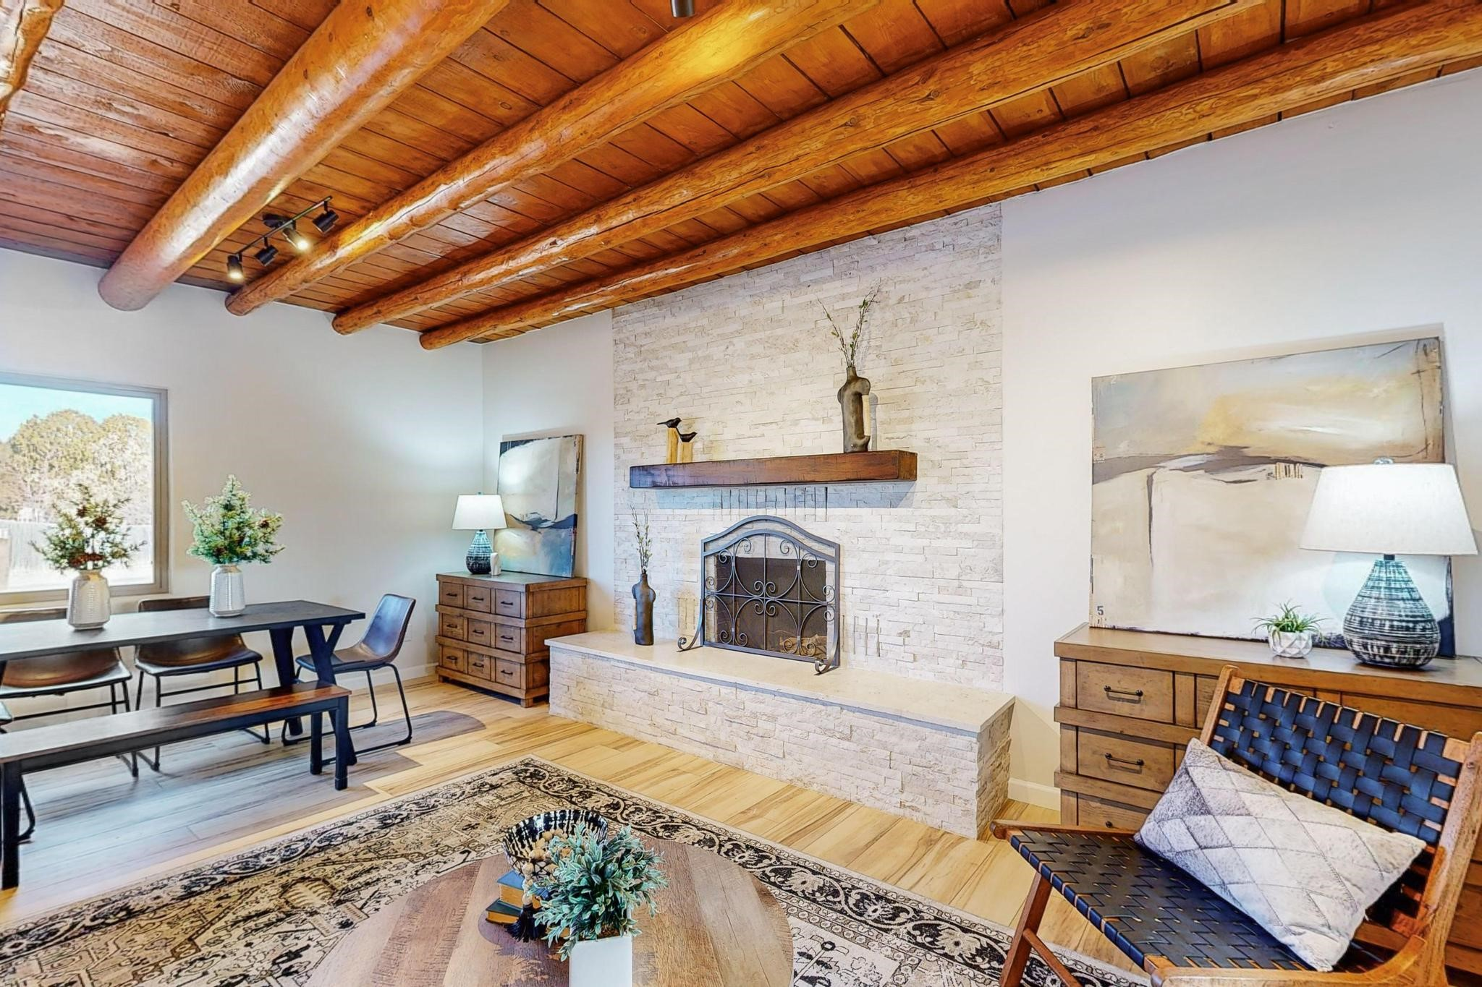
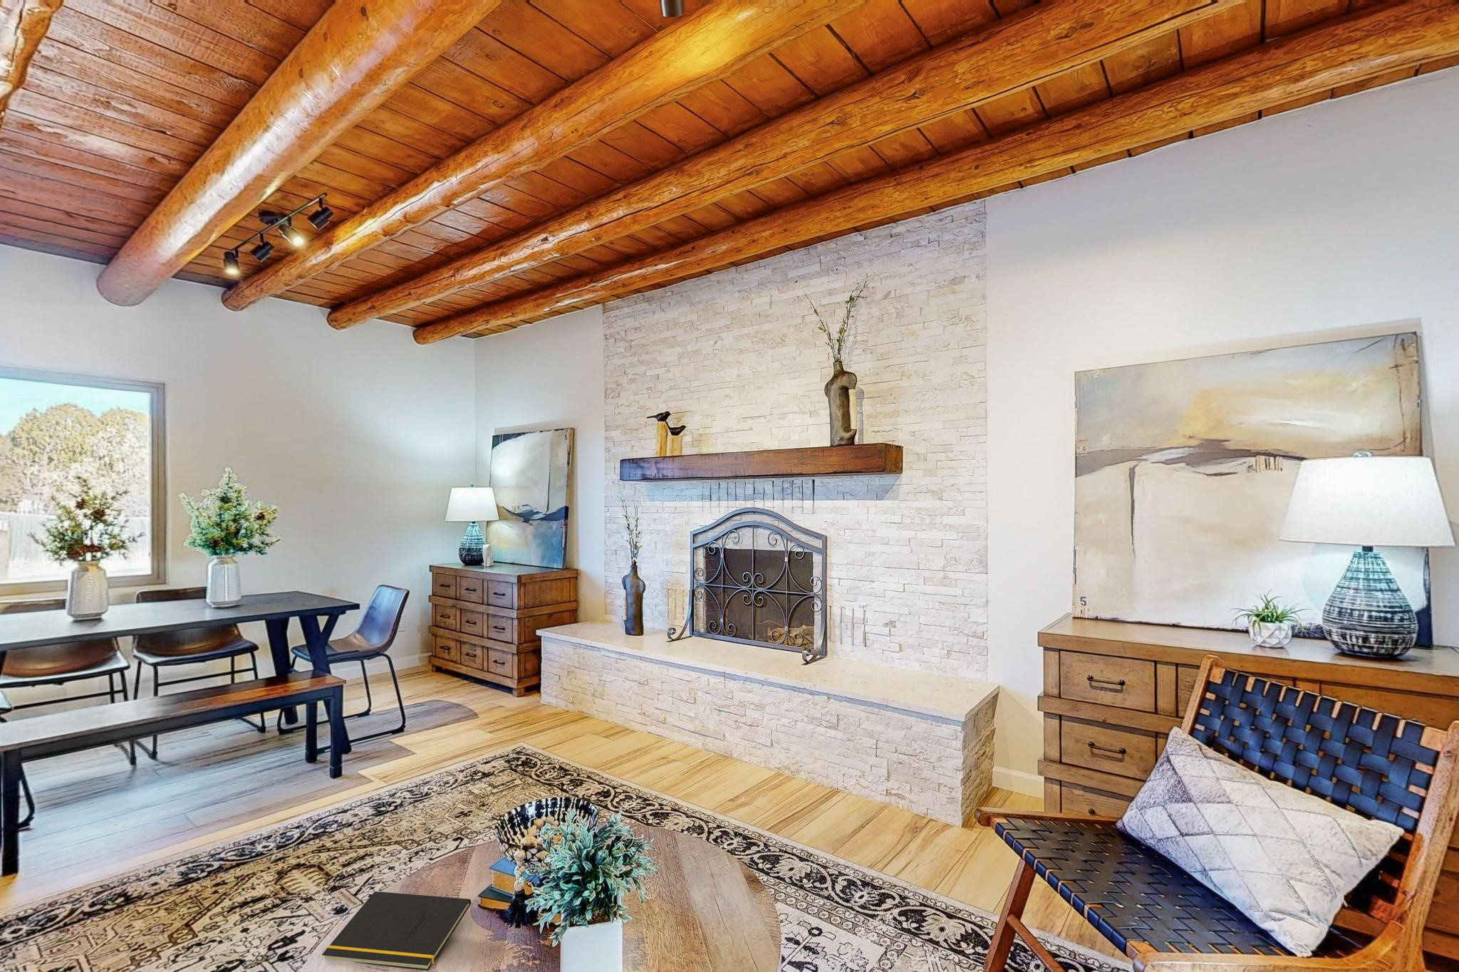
+ notepad (399, 928)
